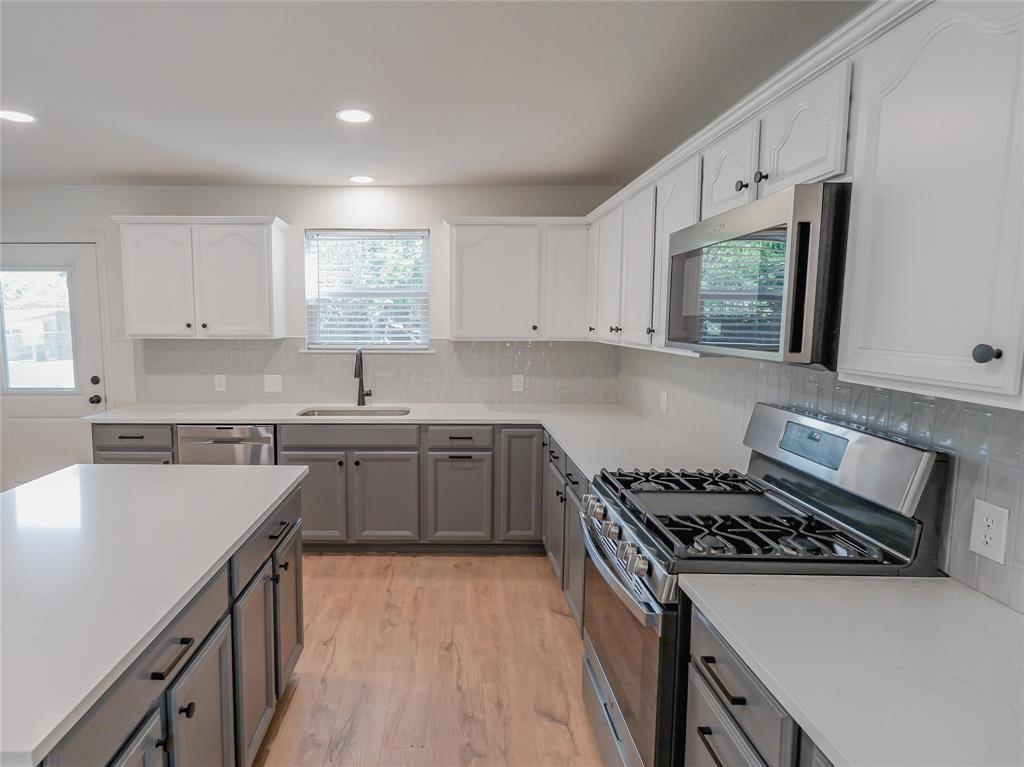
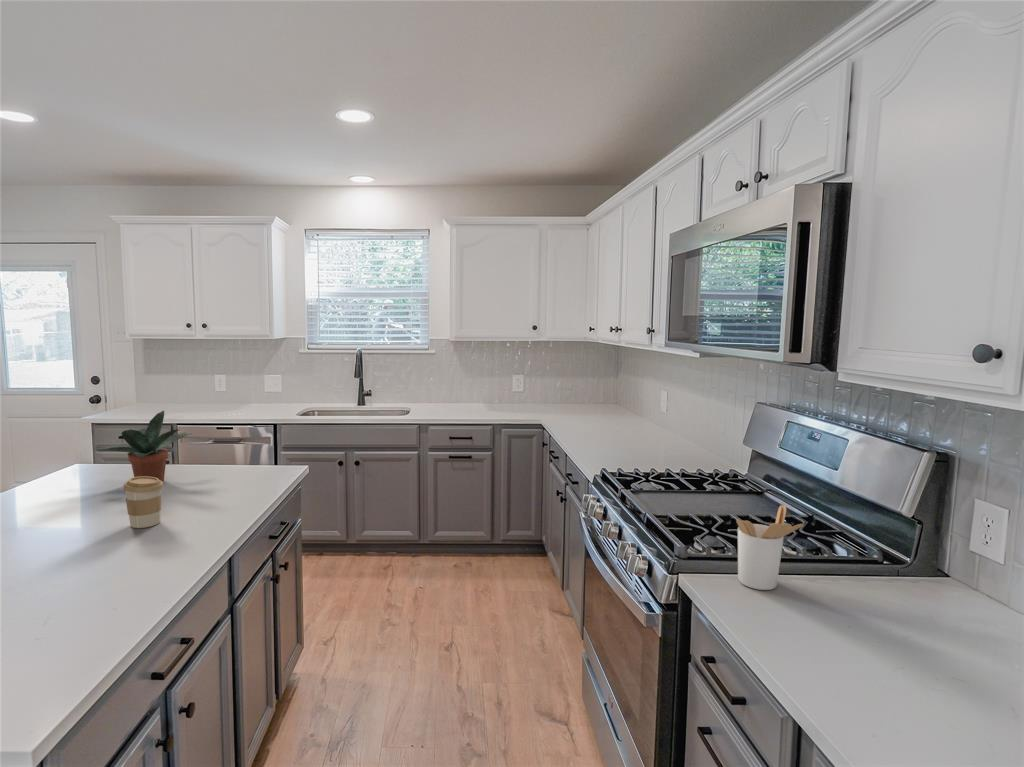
+ potted plant (146, 448)
+ utensil holder (767, 548)
+ coffee cup (144, 501)
